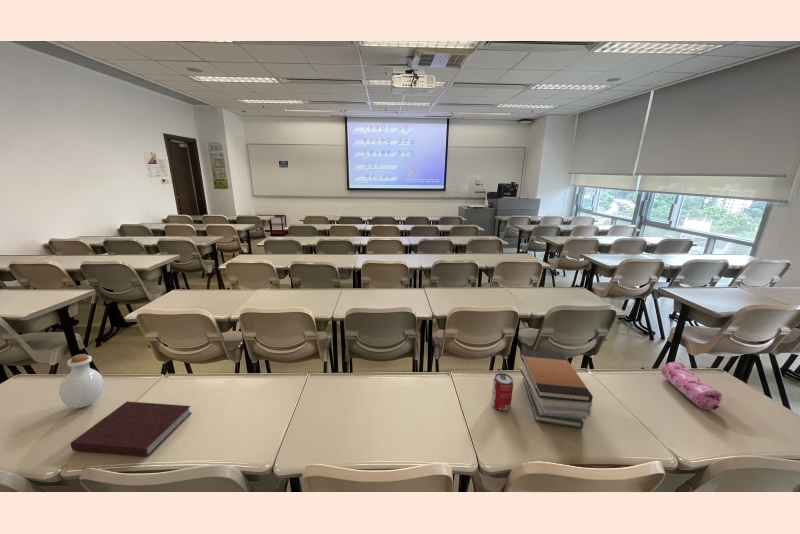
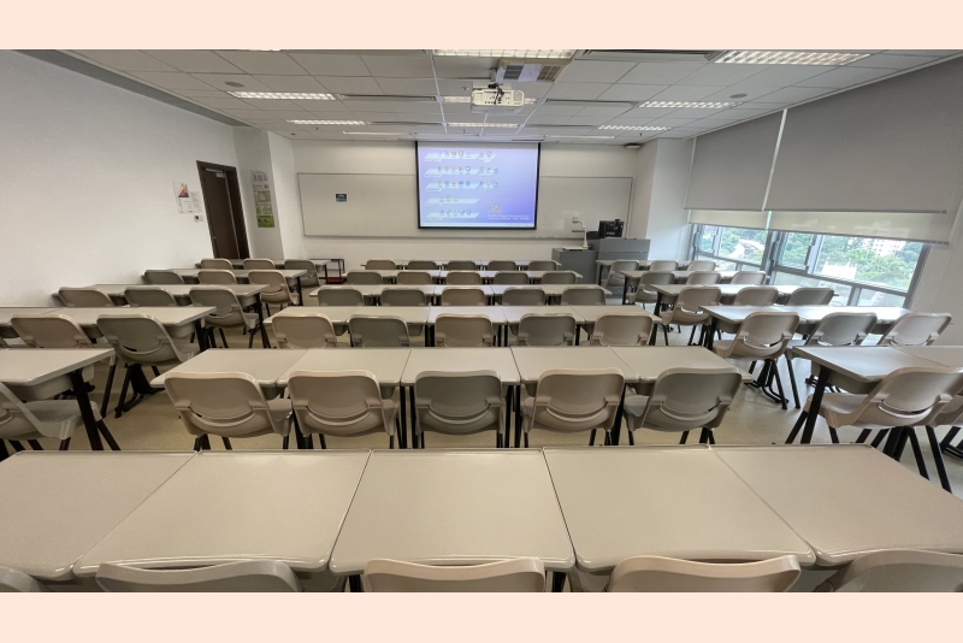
- book stack (551, 386)
- pencil case (689, 383)
- beverage can (502, 391)
- bottle (80, 381)
- notebook (136, 426)
